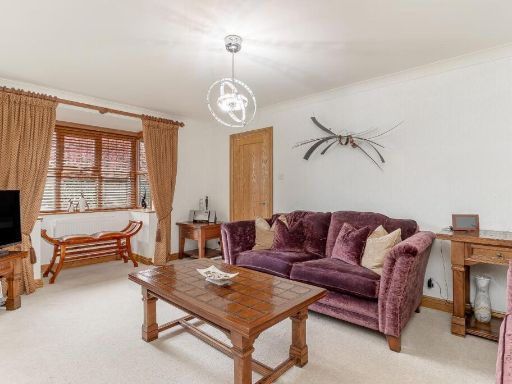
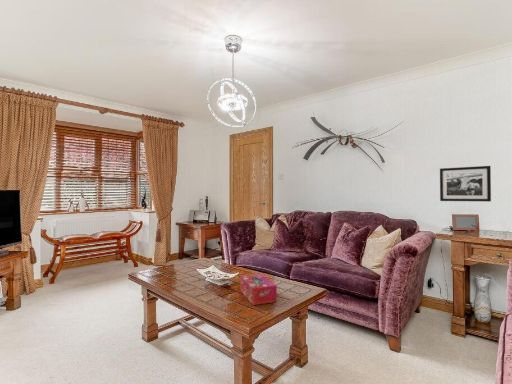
+ picture frame (464, 184)
+ tissue box (257, 288)
